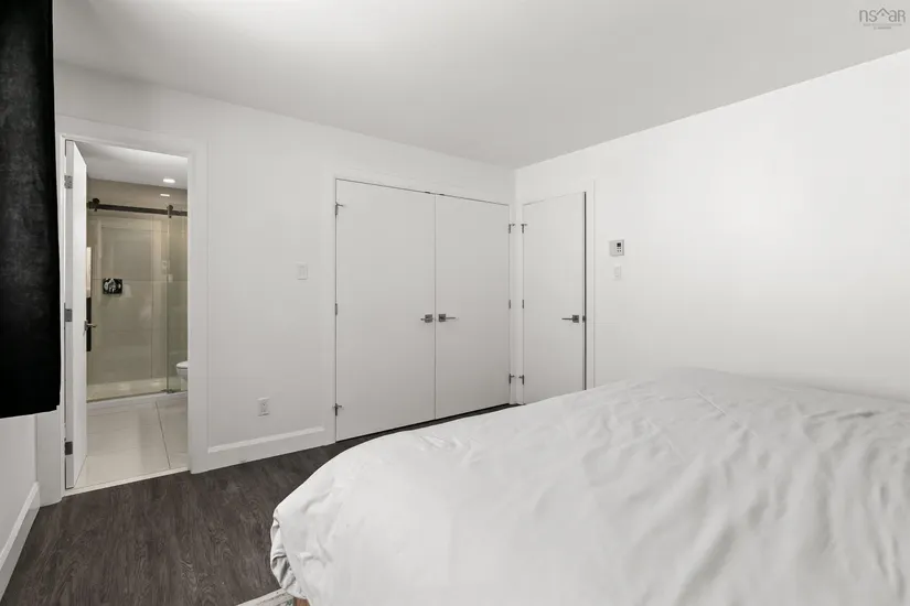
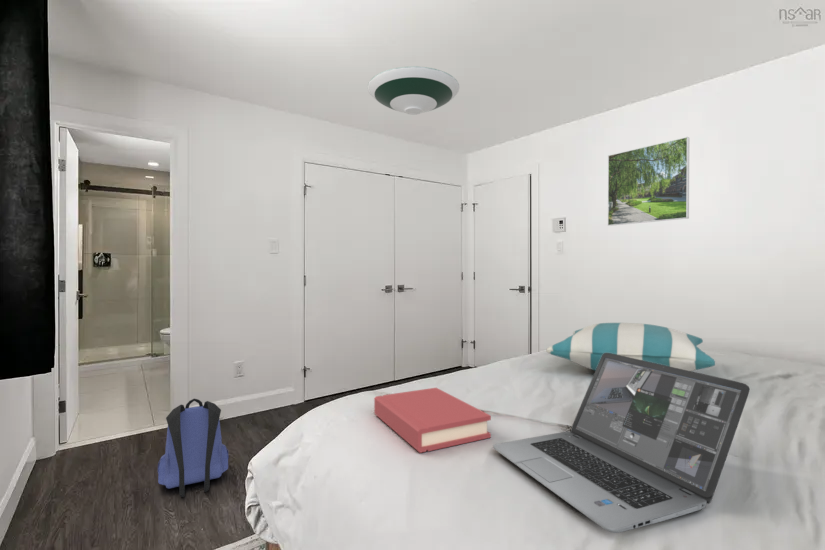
+ laptop (606, 422)
+ backpack (194, 444)
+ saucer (413, 100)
+ hardback book (428, 415)
+ pillow (628, 346)
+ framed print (645, 184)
